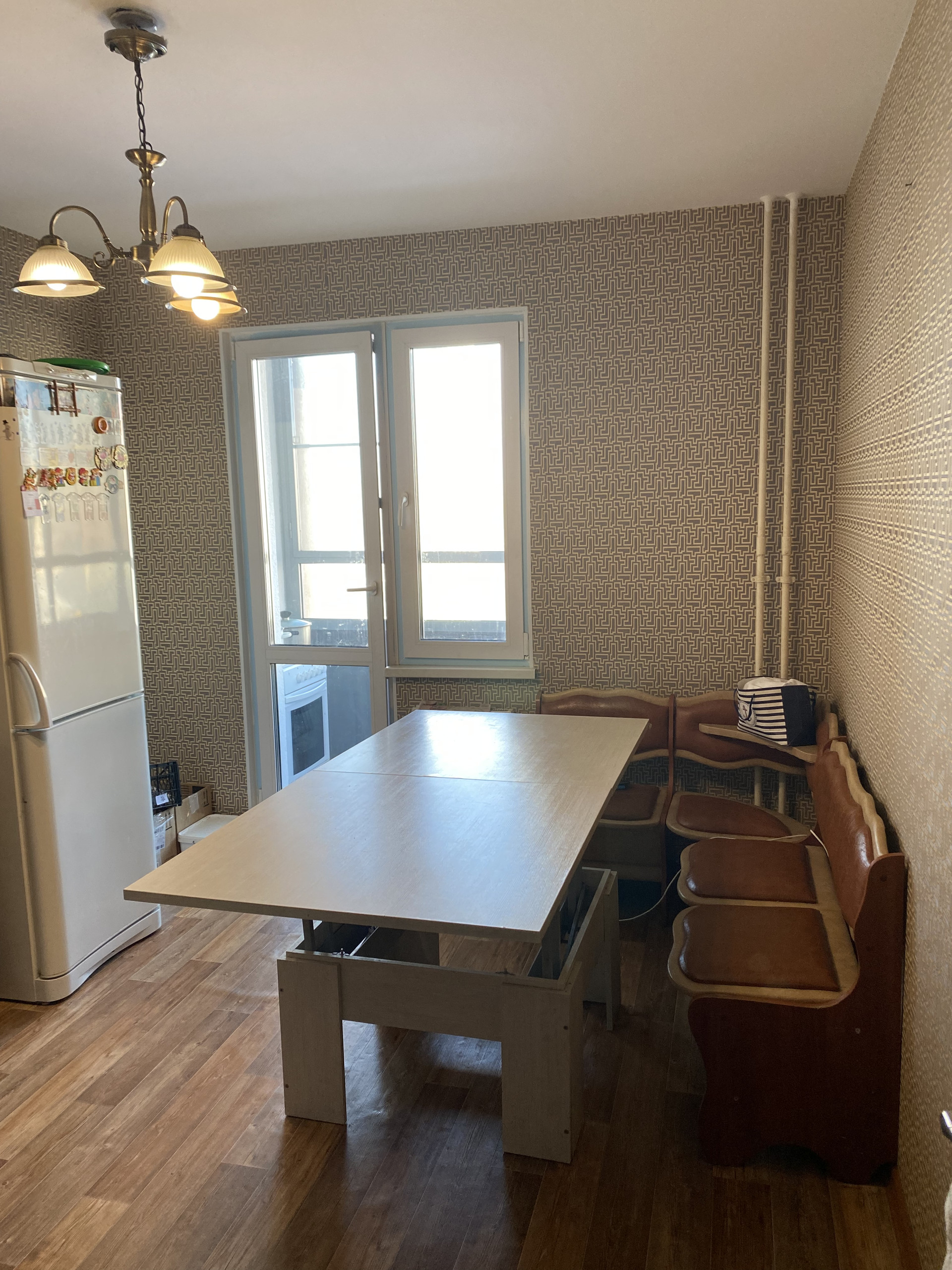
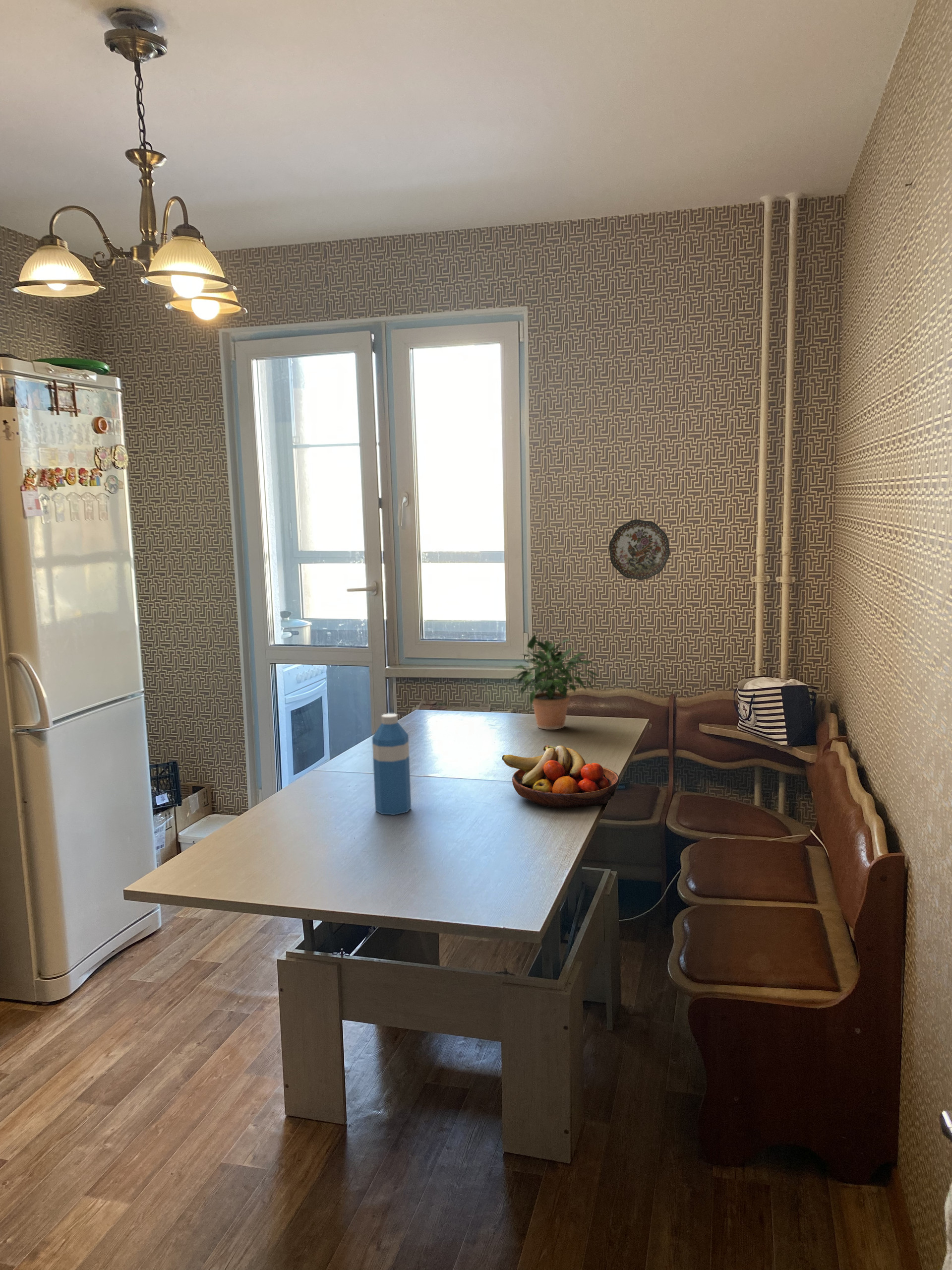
+ potted plant (556, 679)
+ fruit bowl (564, 772)
+ decorative plate (639, 550)
+ water bottle (391, 762)
